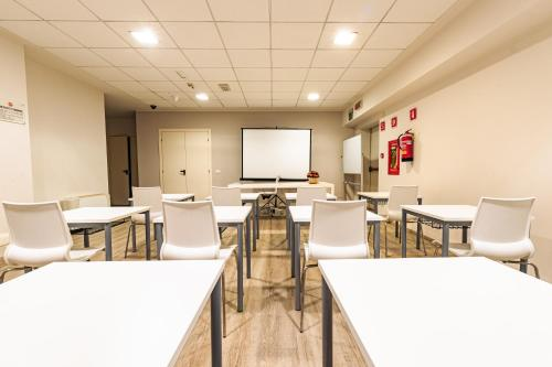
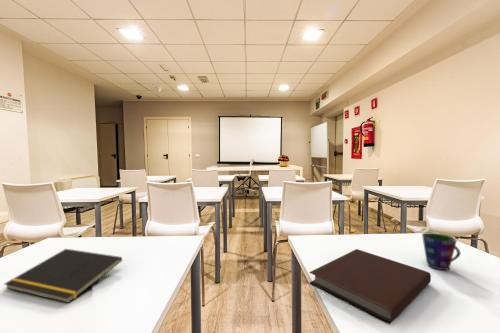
+ cup (442, 253)
+ notebook (369, 277)
+ notepad (67, 271)
